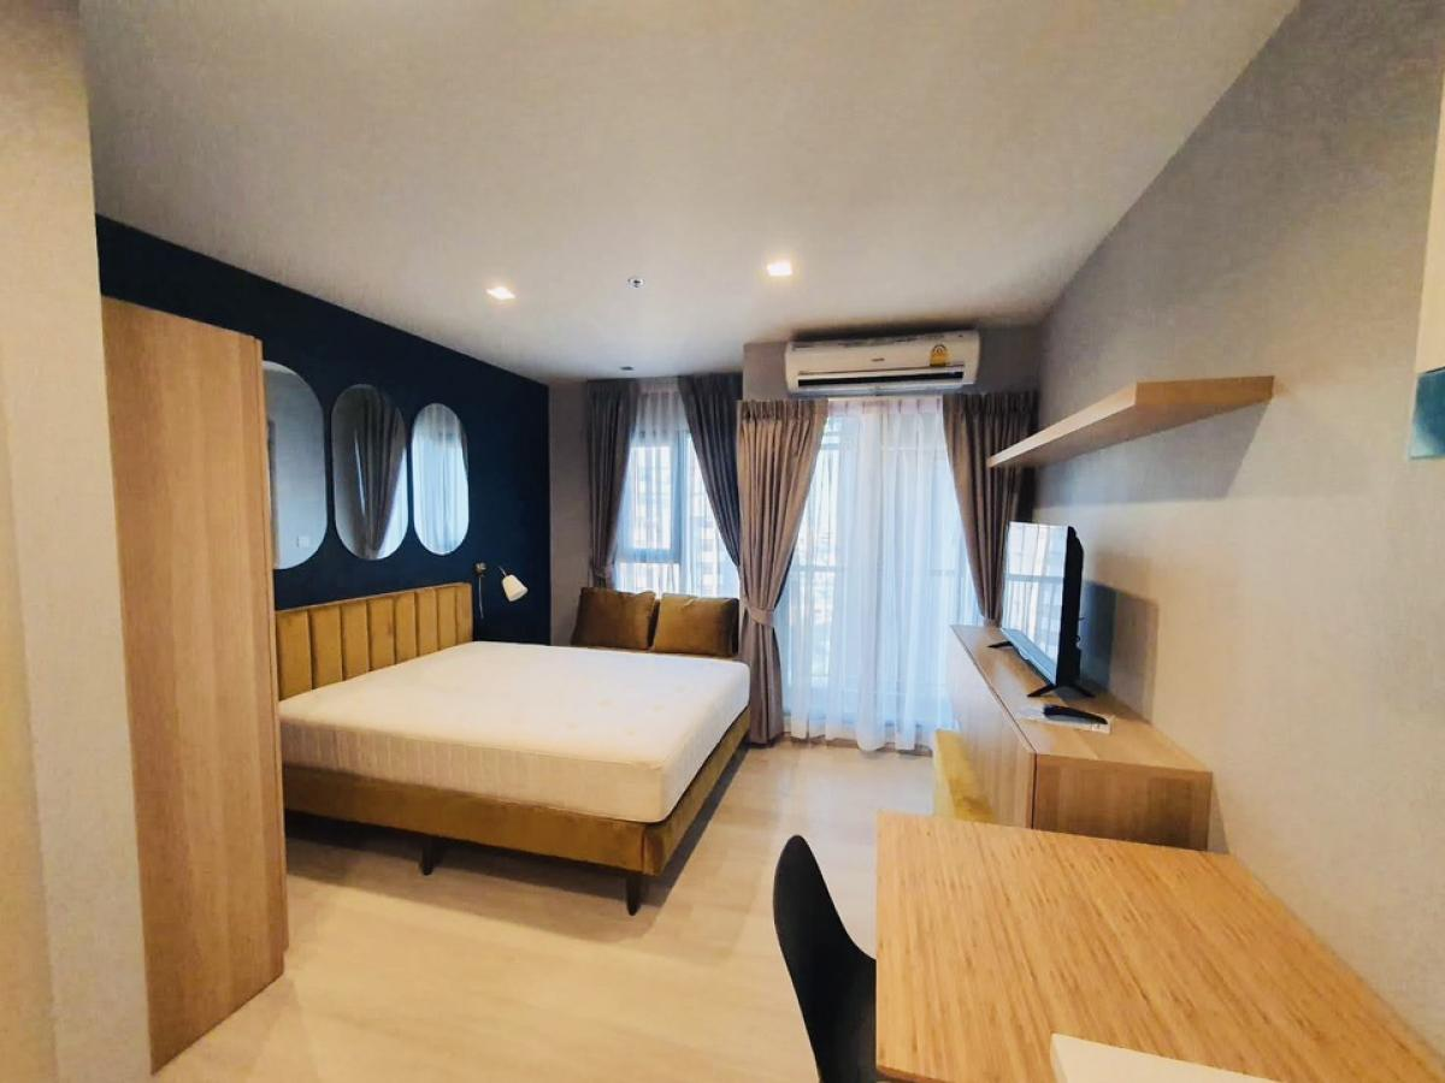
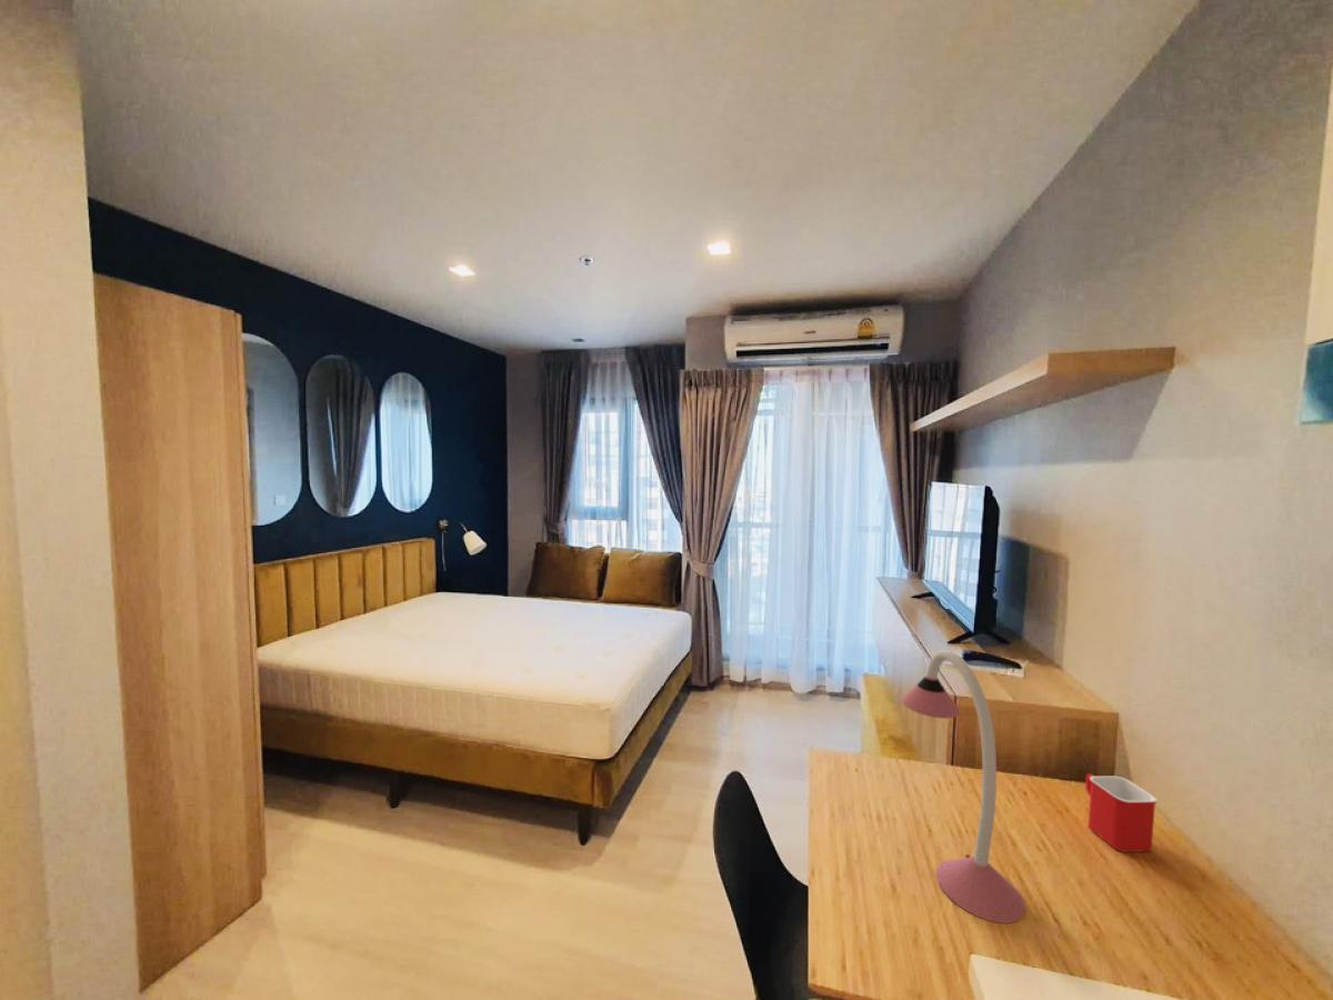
+ mug (1112, 807)
+ desk lamp (982, 758)
